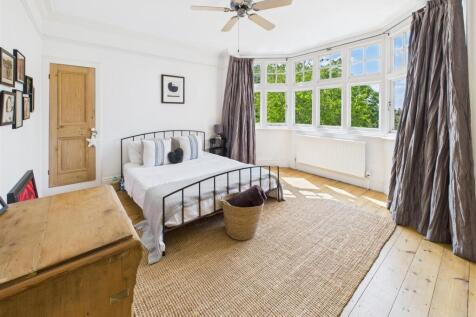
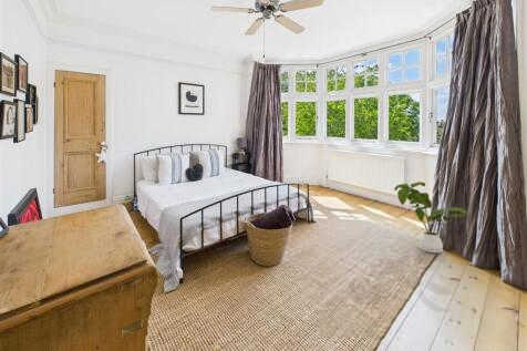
+ house plant (423, 216)
